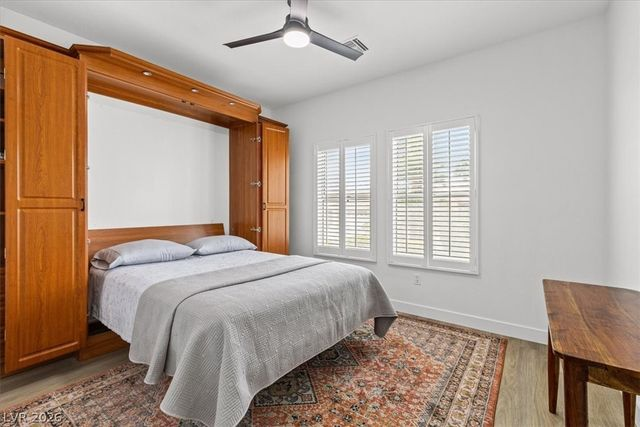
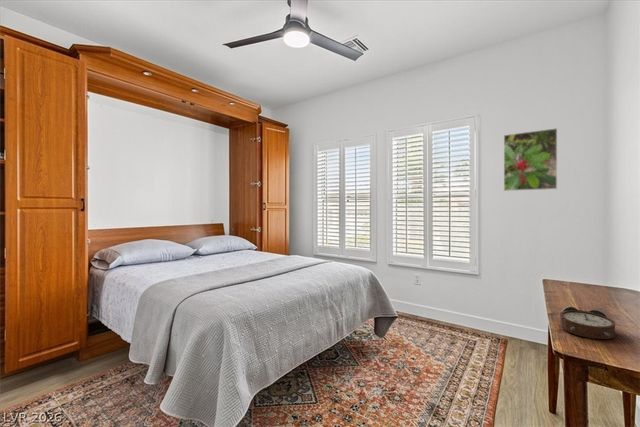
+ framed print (529, 161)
+ alarm clock (585, 320)
